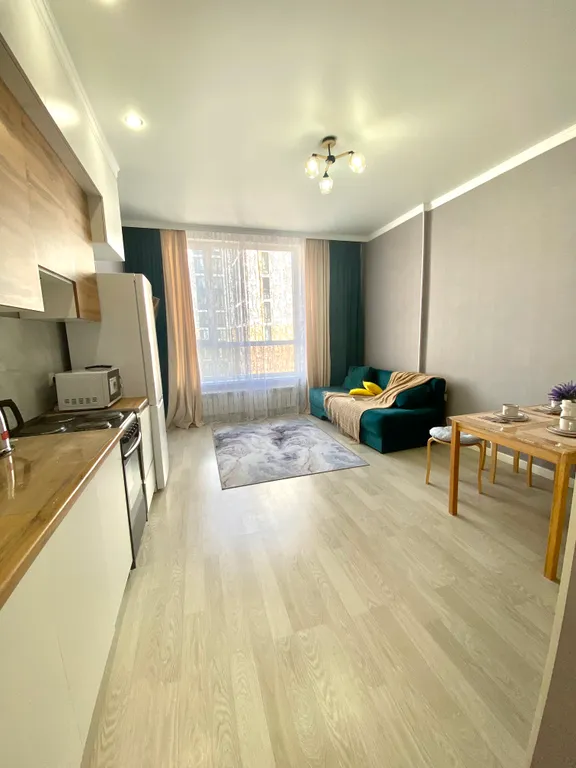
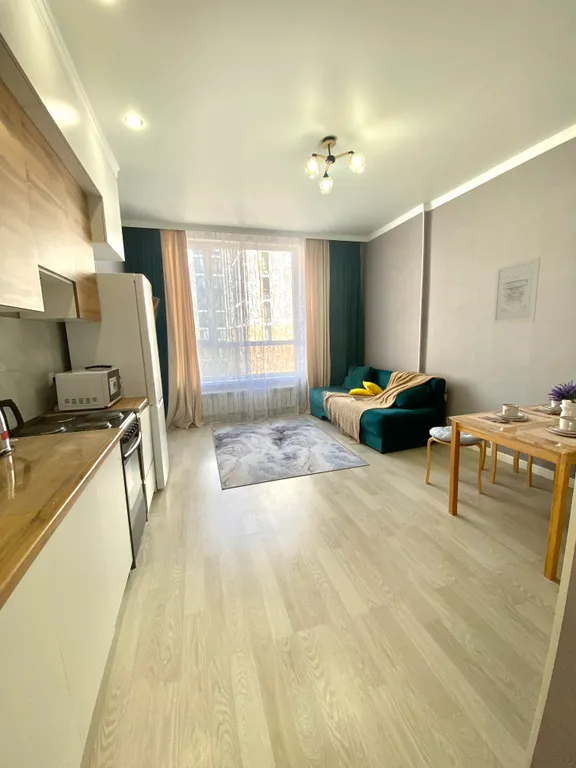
+ wall art (514, 293)
